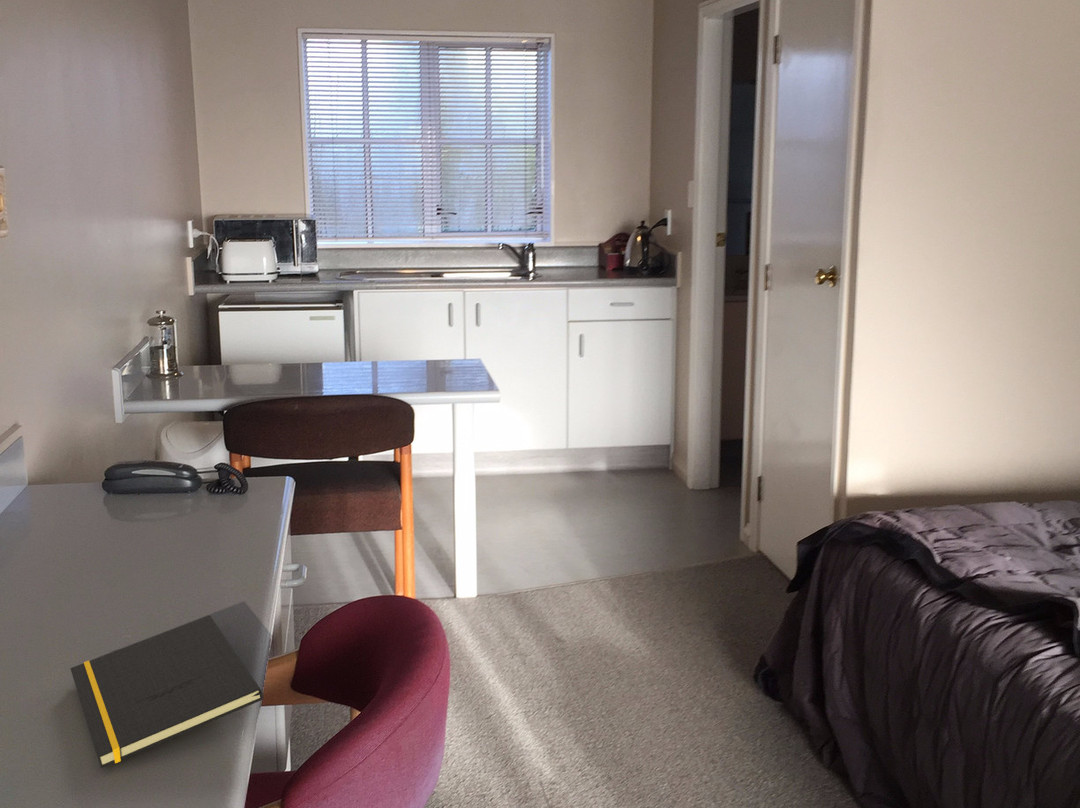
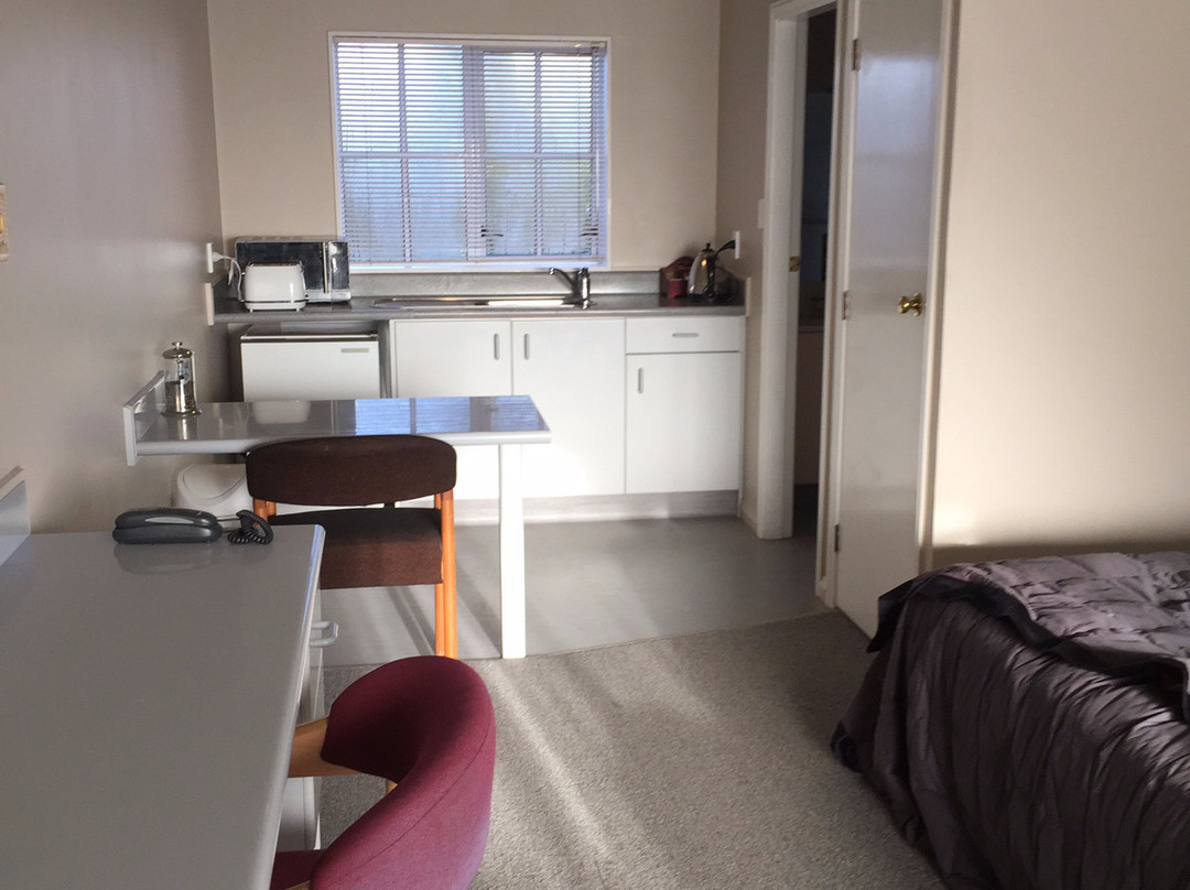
- notepad (161, 683)
